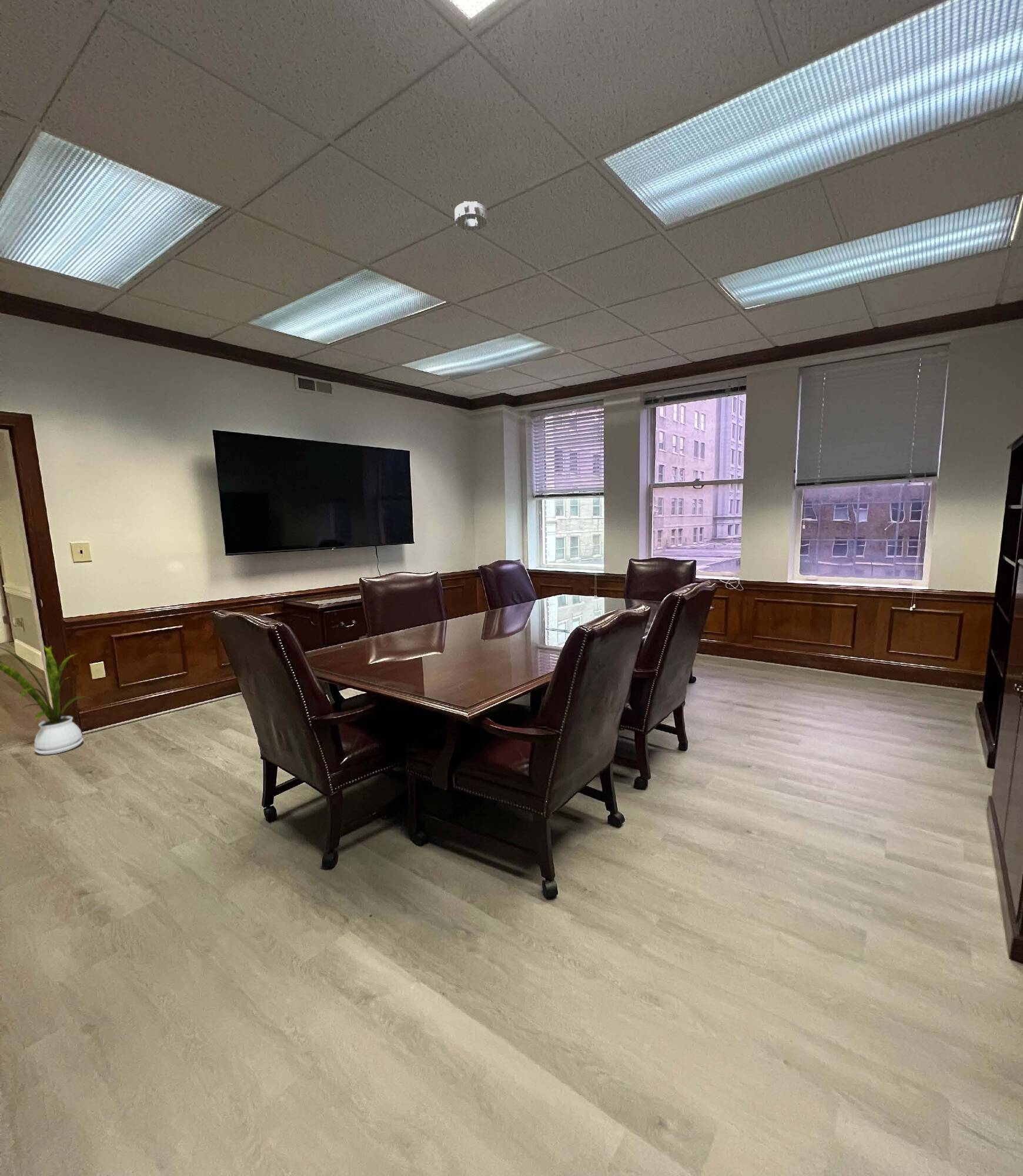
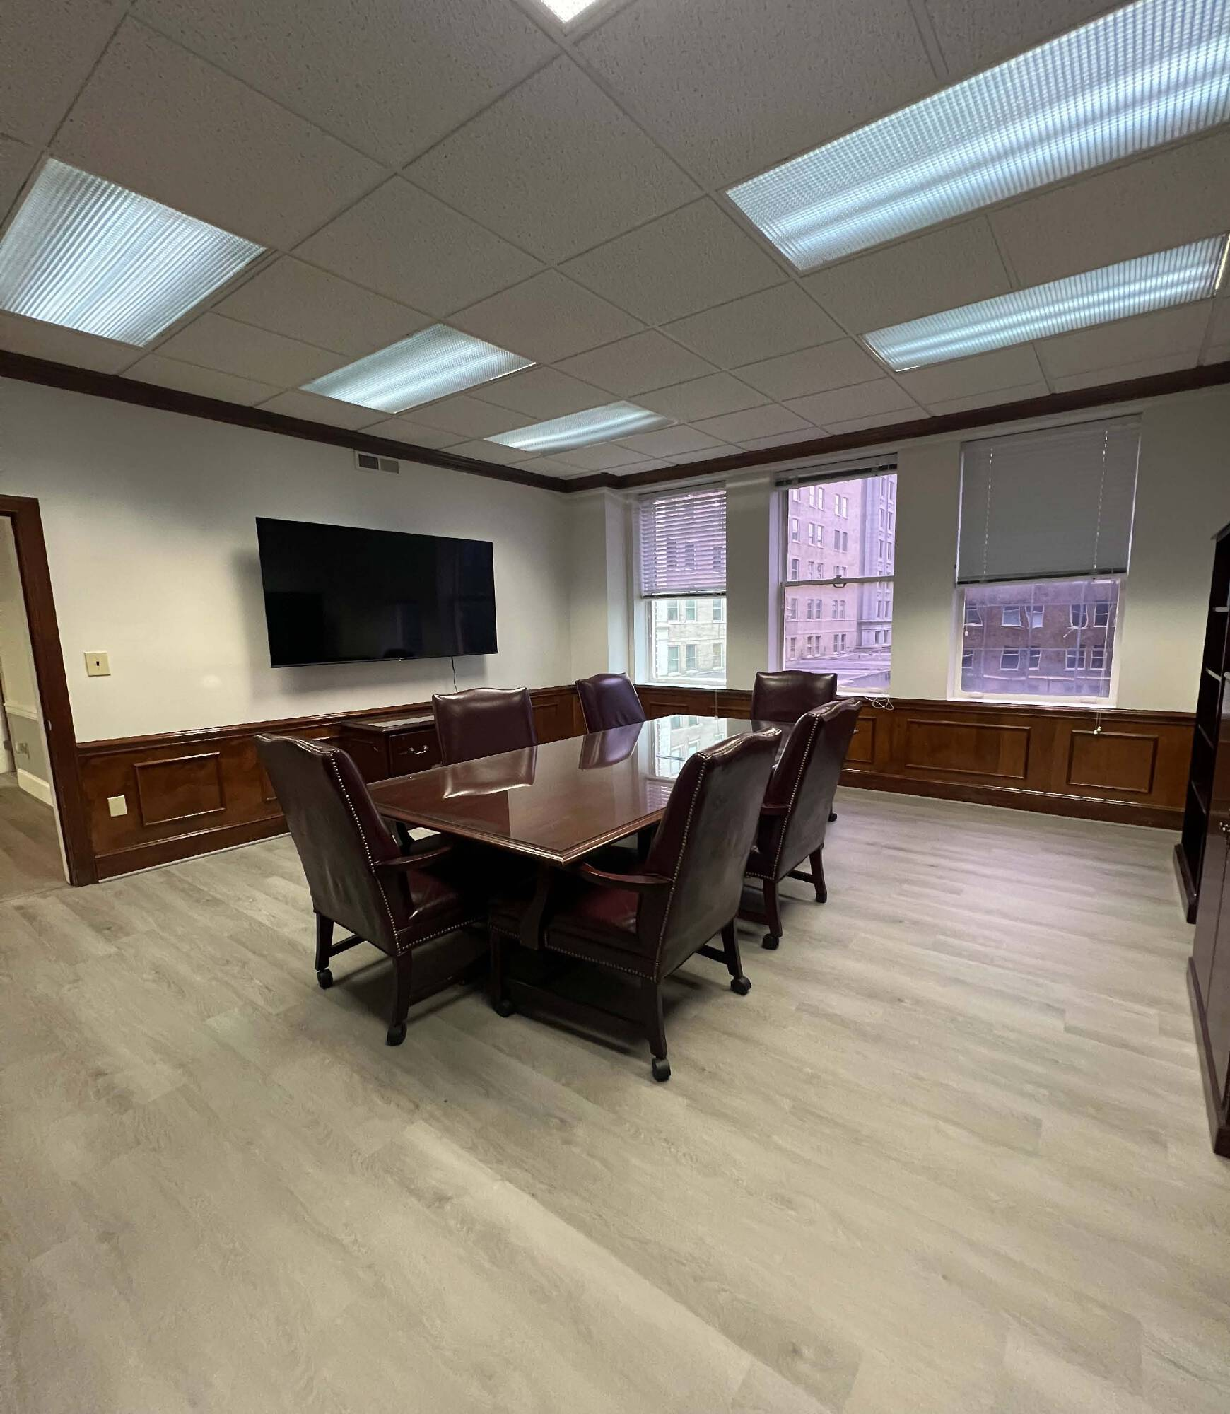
- smoke detector (471, 215)
- house plant (45, 694)
